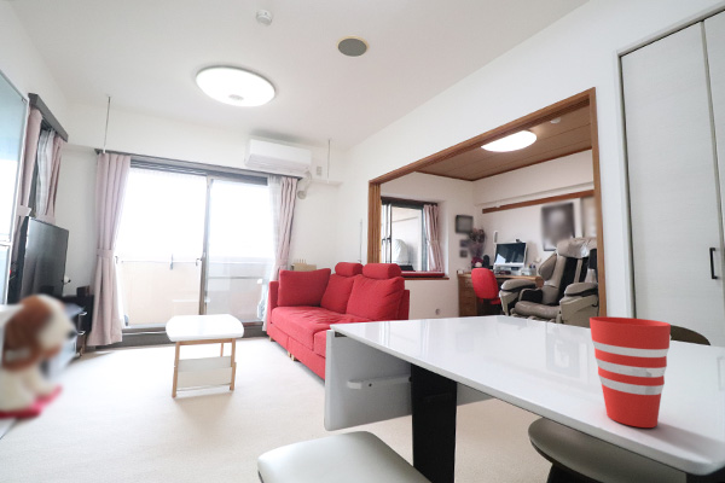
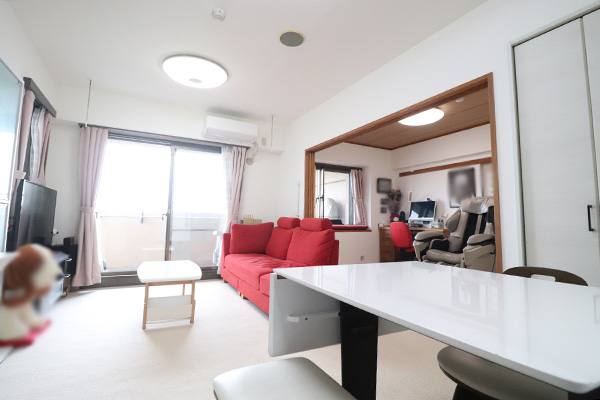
- cup (630, 368)
